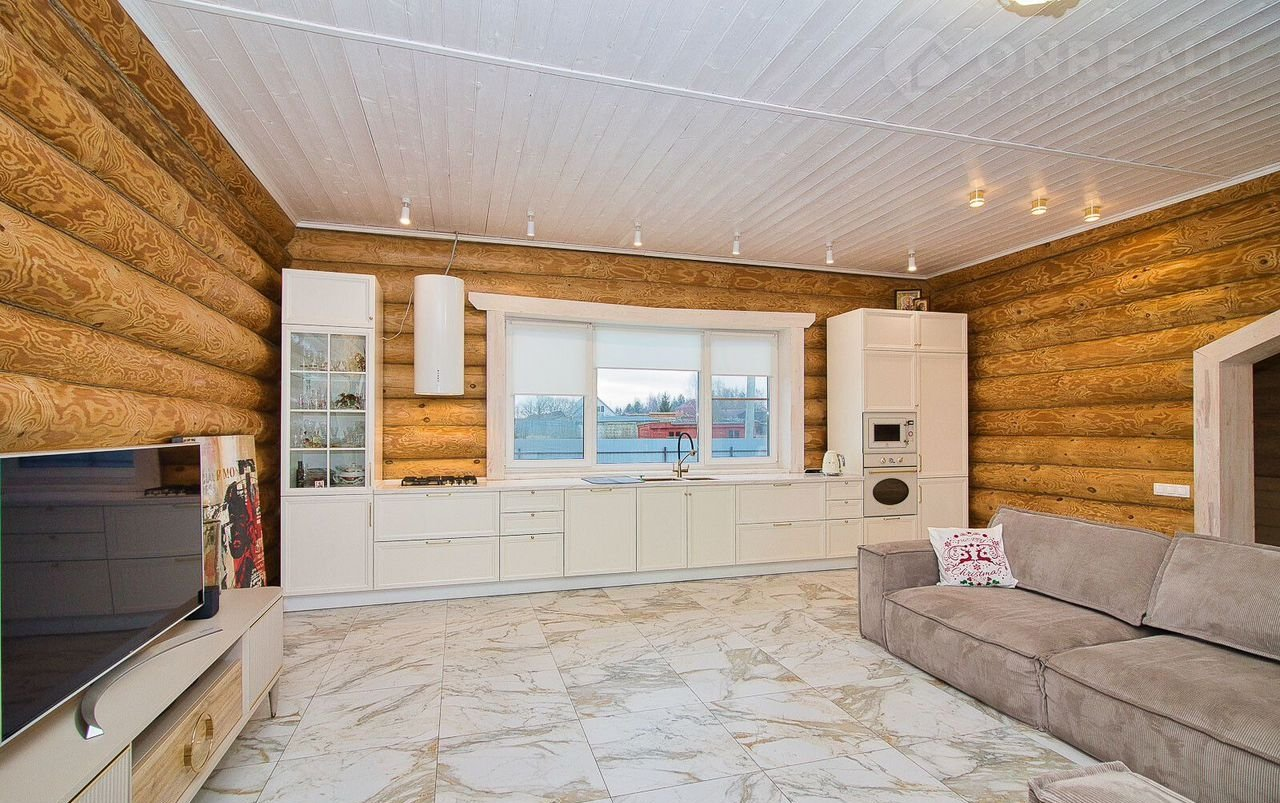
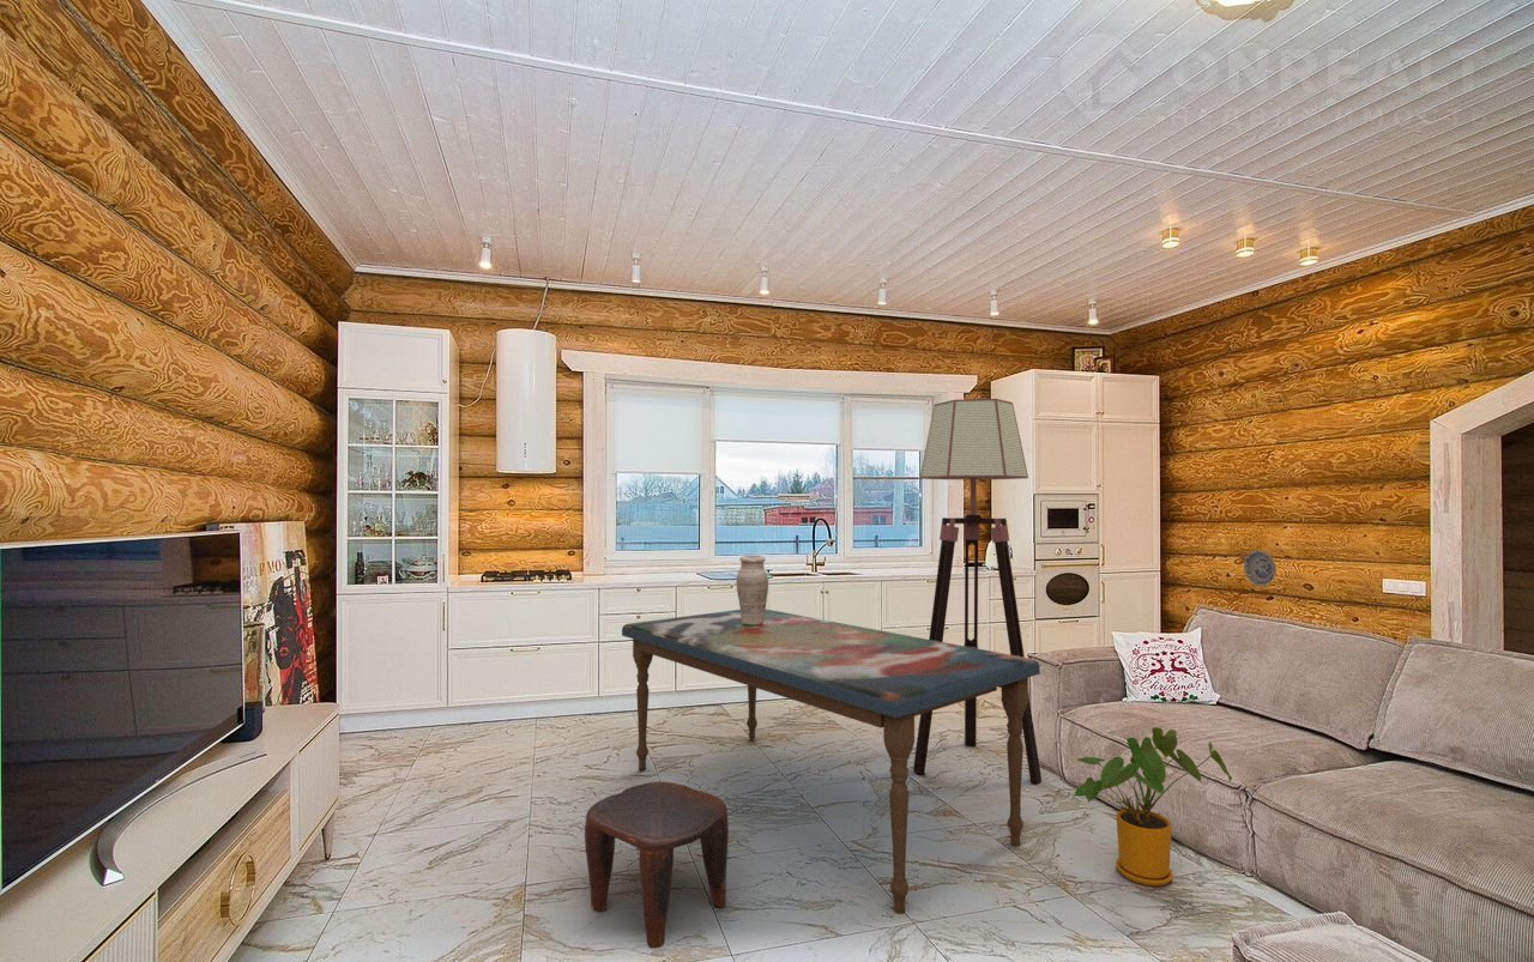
+ floor lamp (965, 582)
+ decorative plate (1261, 568)
+ house plant (1143, 803)
+ stool (657, 858)
+ dining table (809, 704)
+ vase (751, 588)
